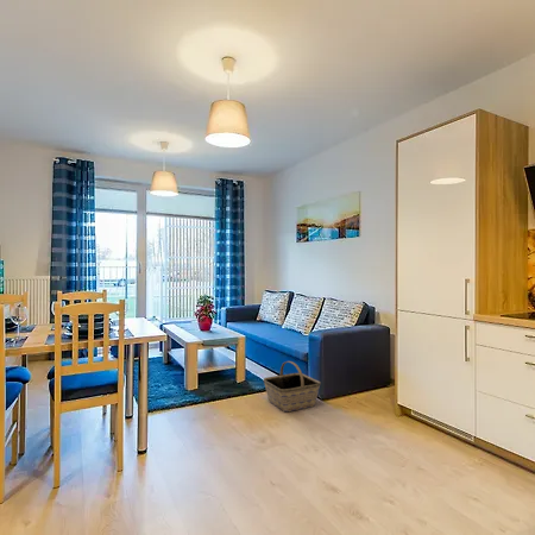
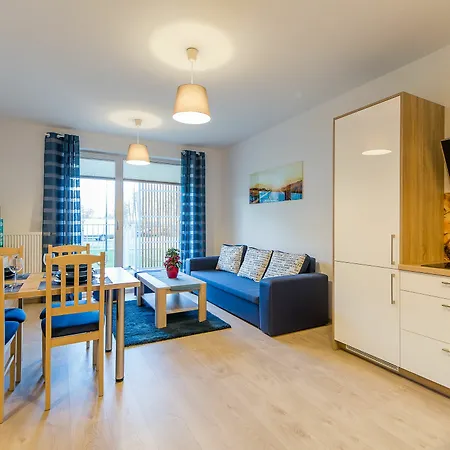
- basket (291, 382)
